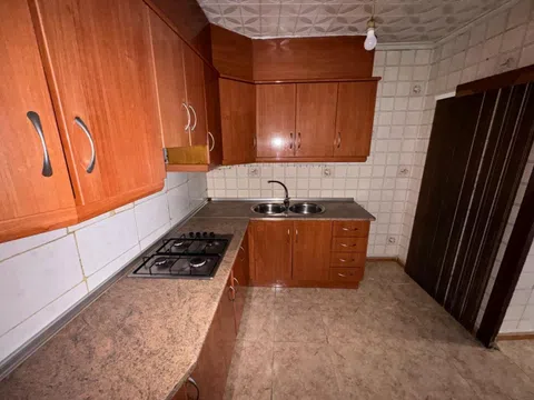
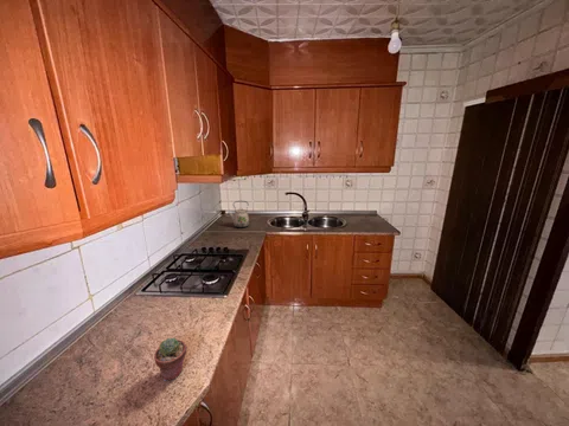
+ potted succulent (171, 356)
+ kettle (237, 213)
